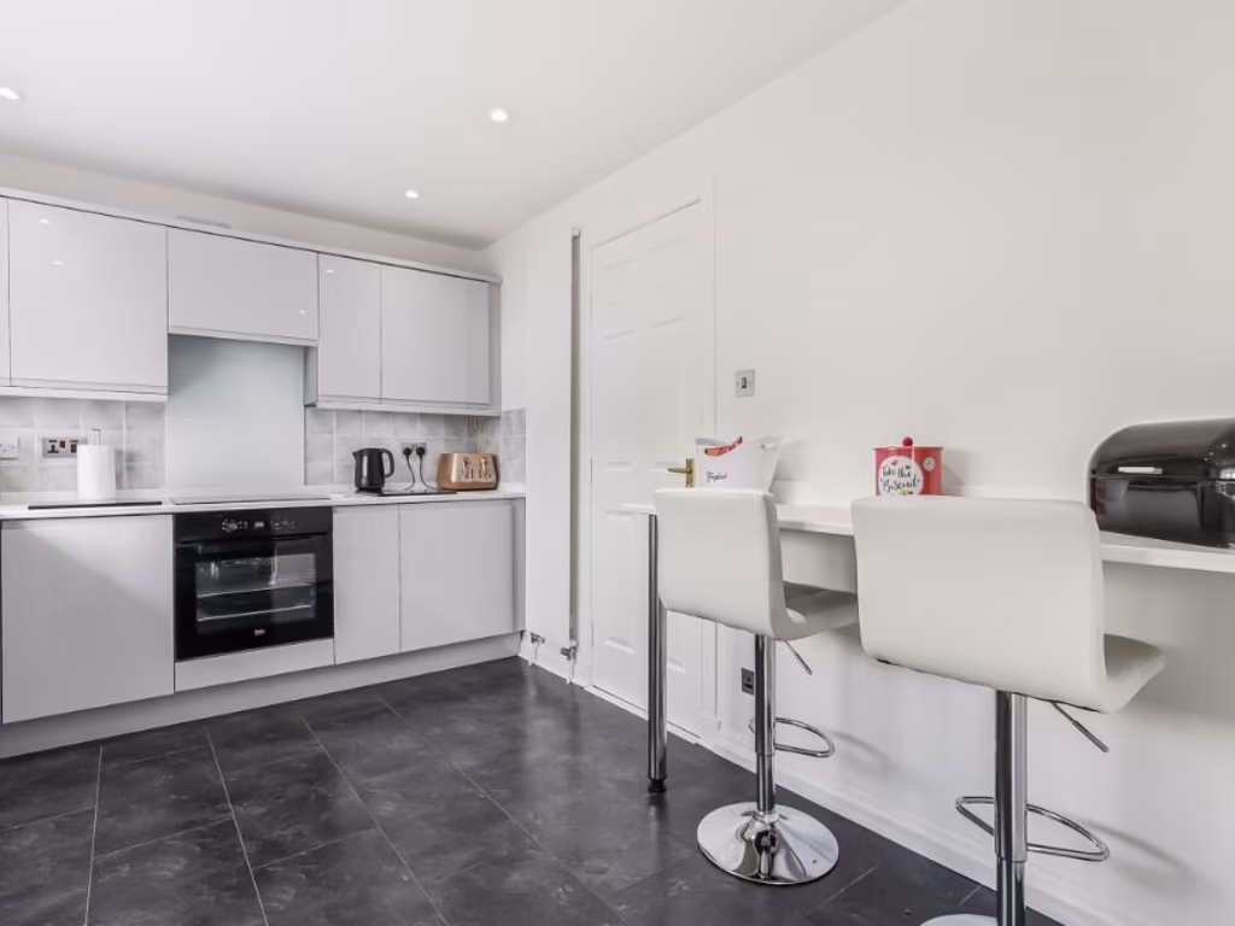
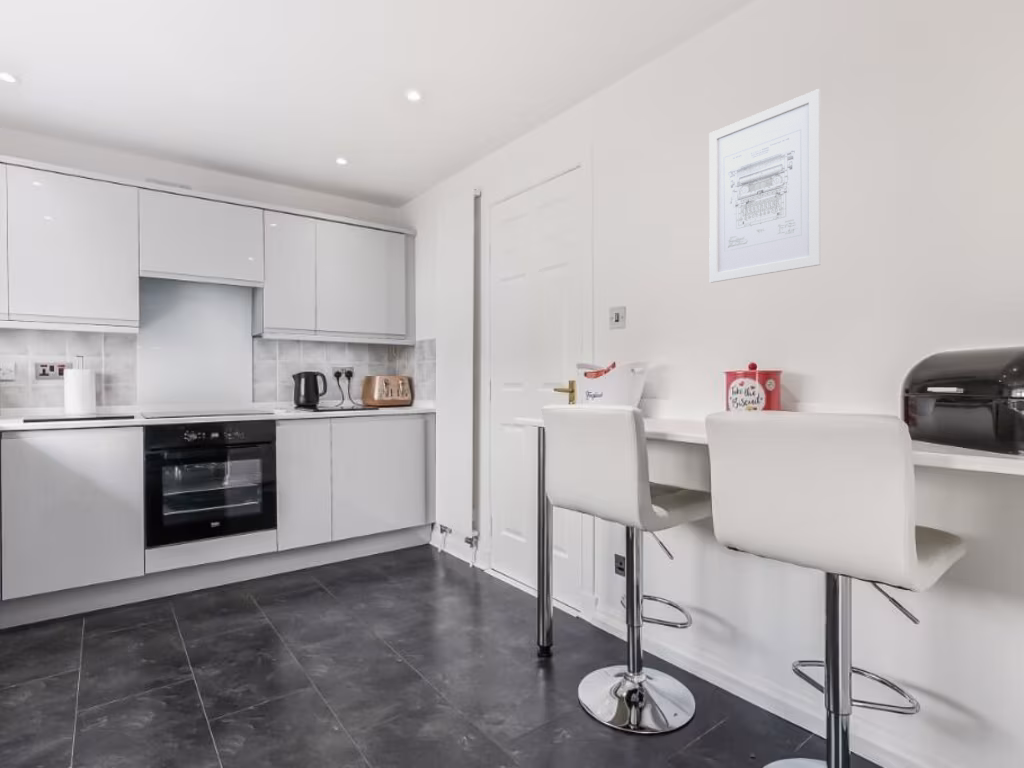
+ wall art (760, 193)
